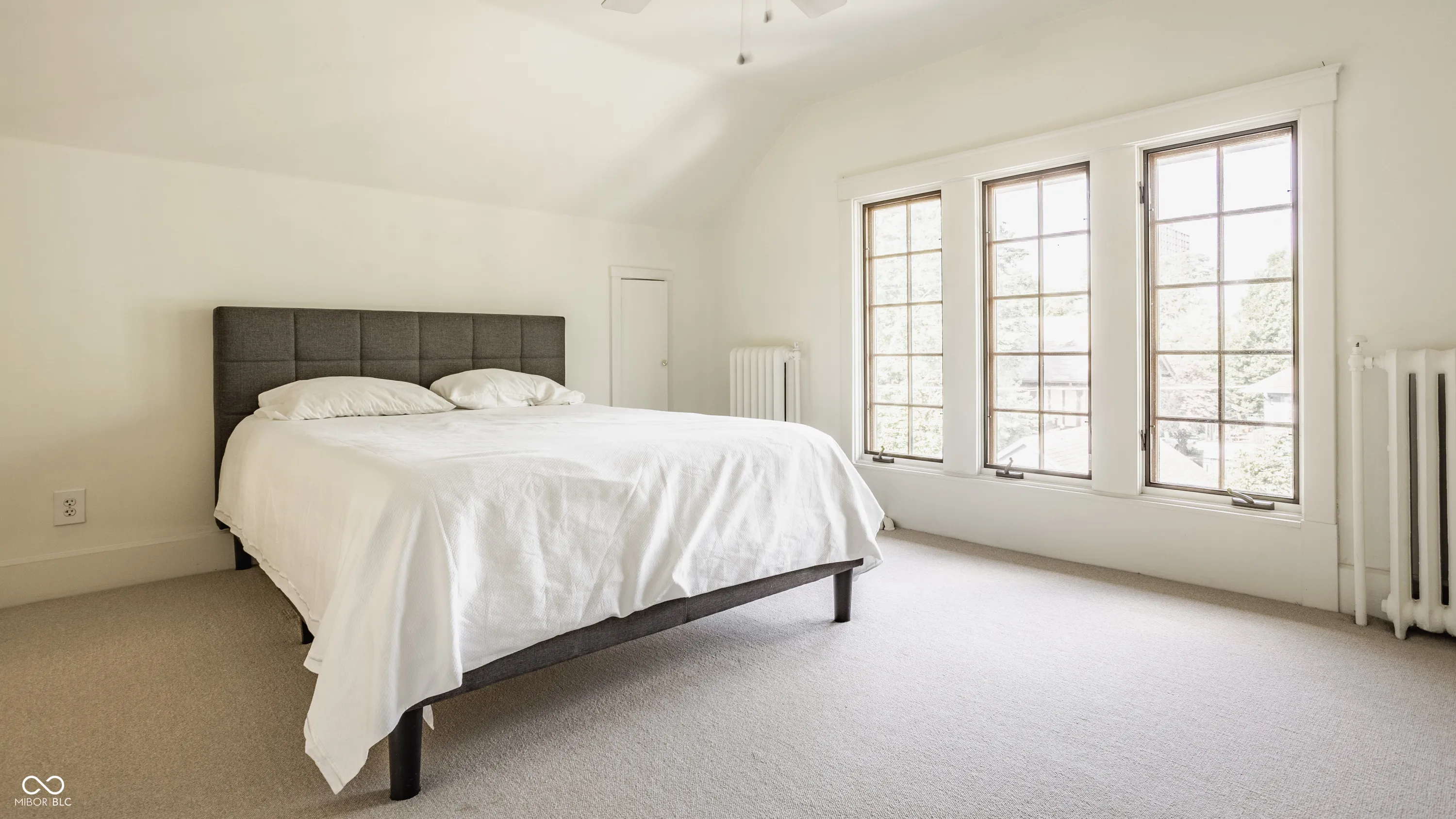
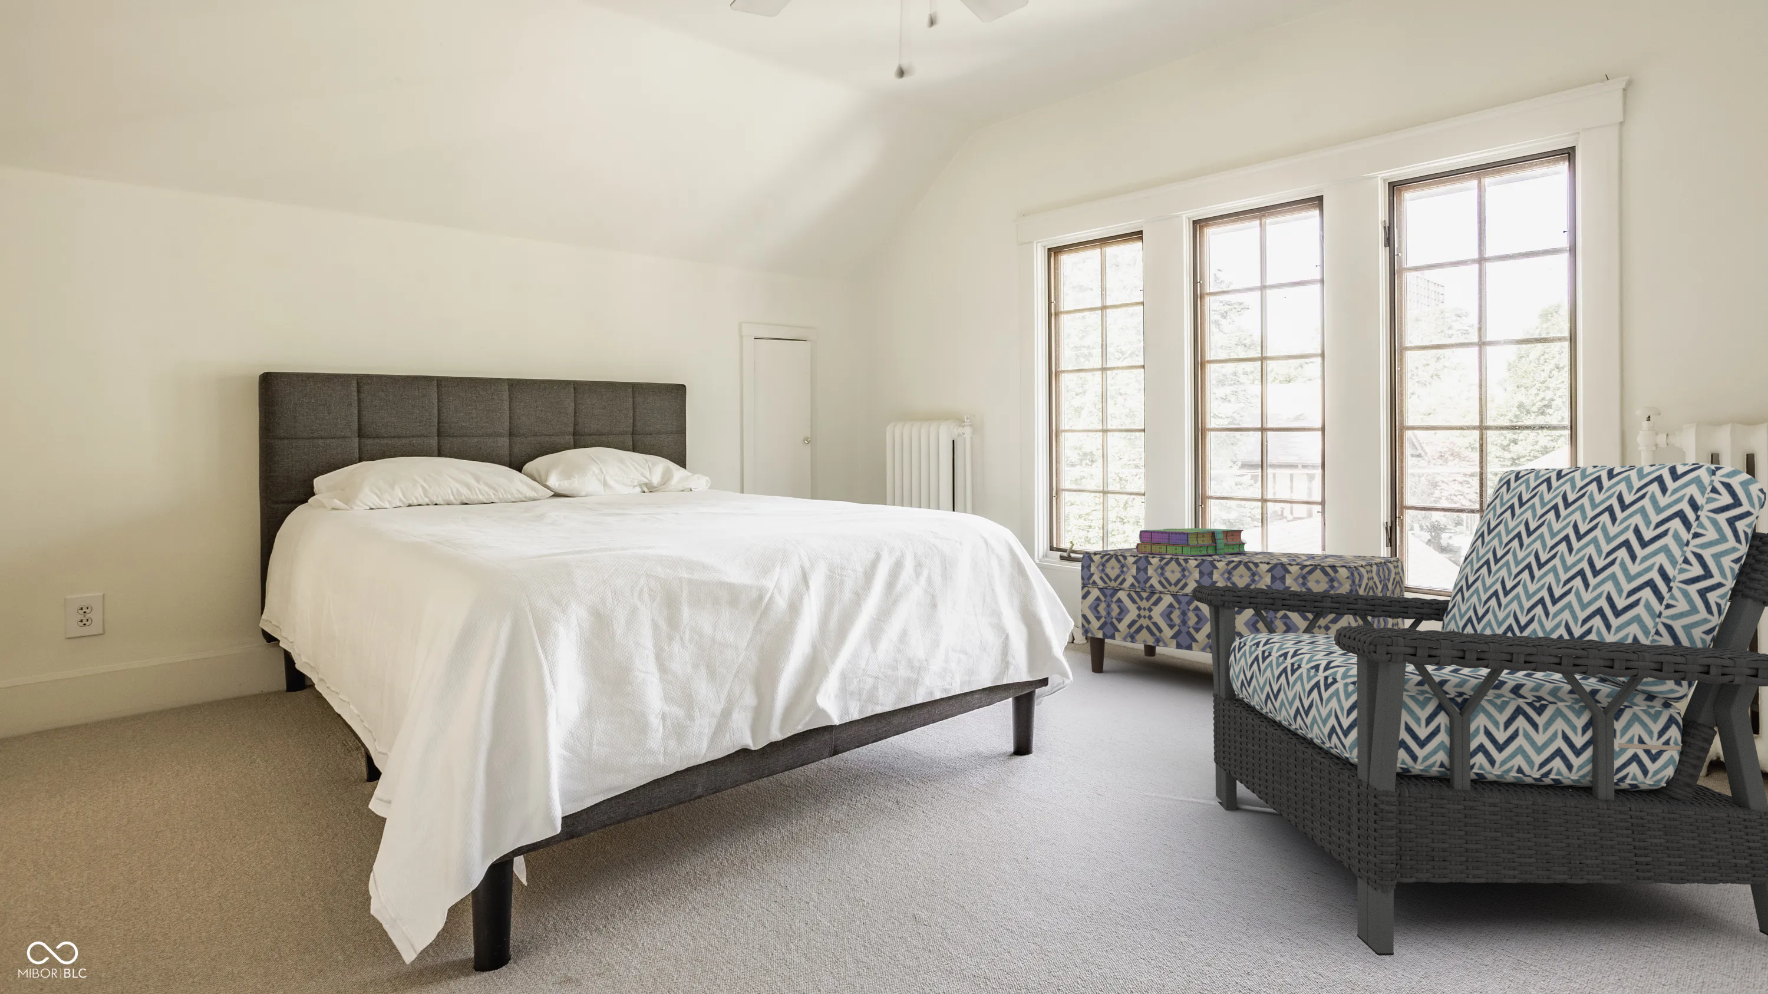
+ armchair (1456, 666)
+ bench (1235, 619)
+ stack of books (1191, 540)
